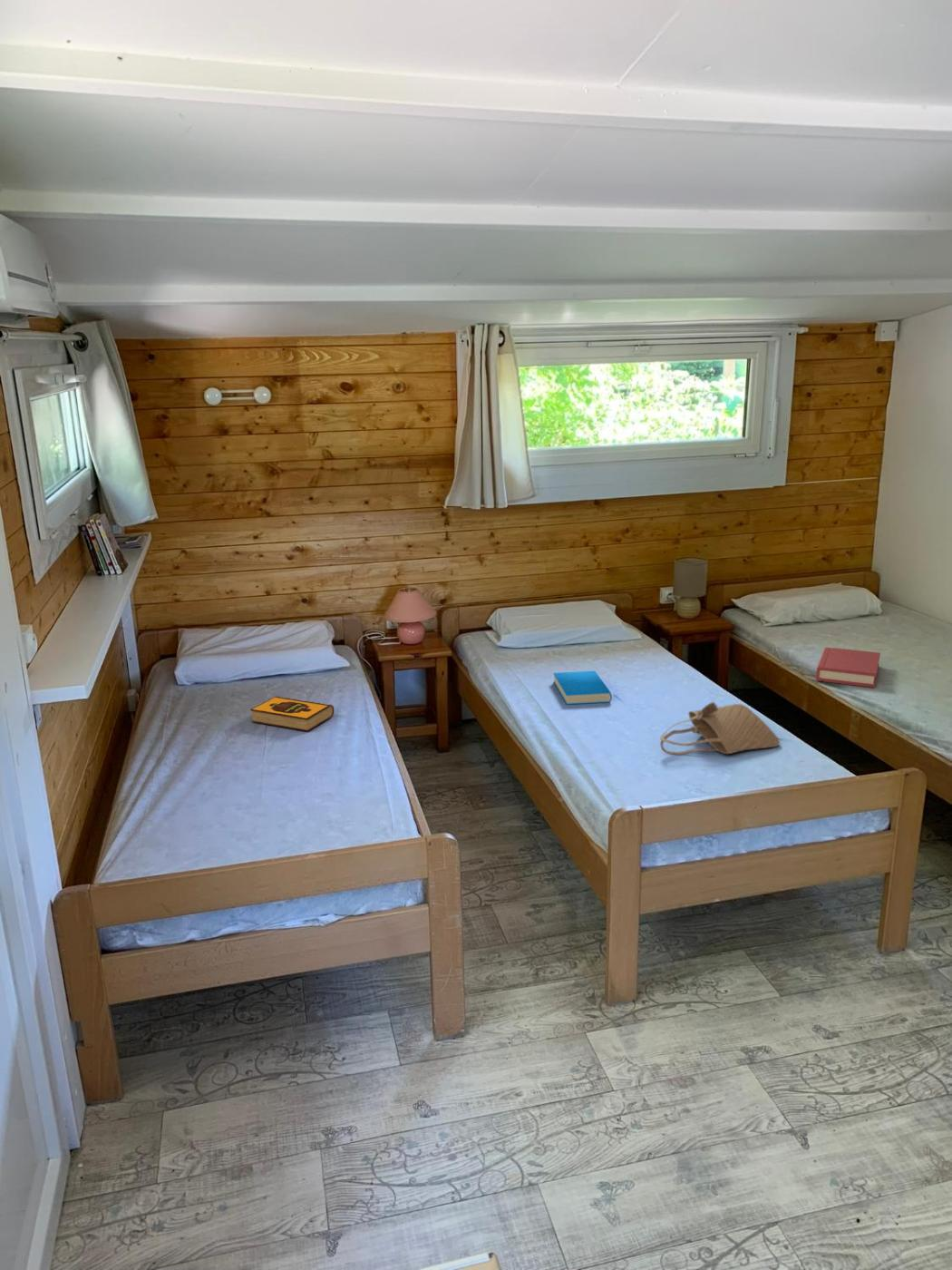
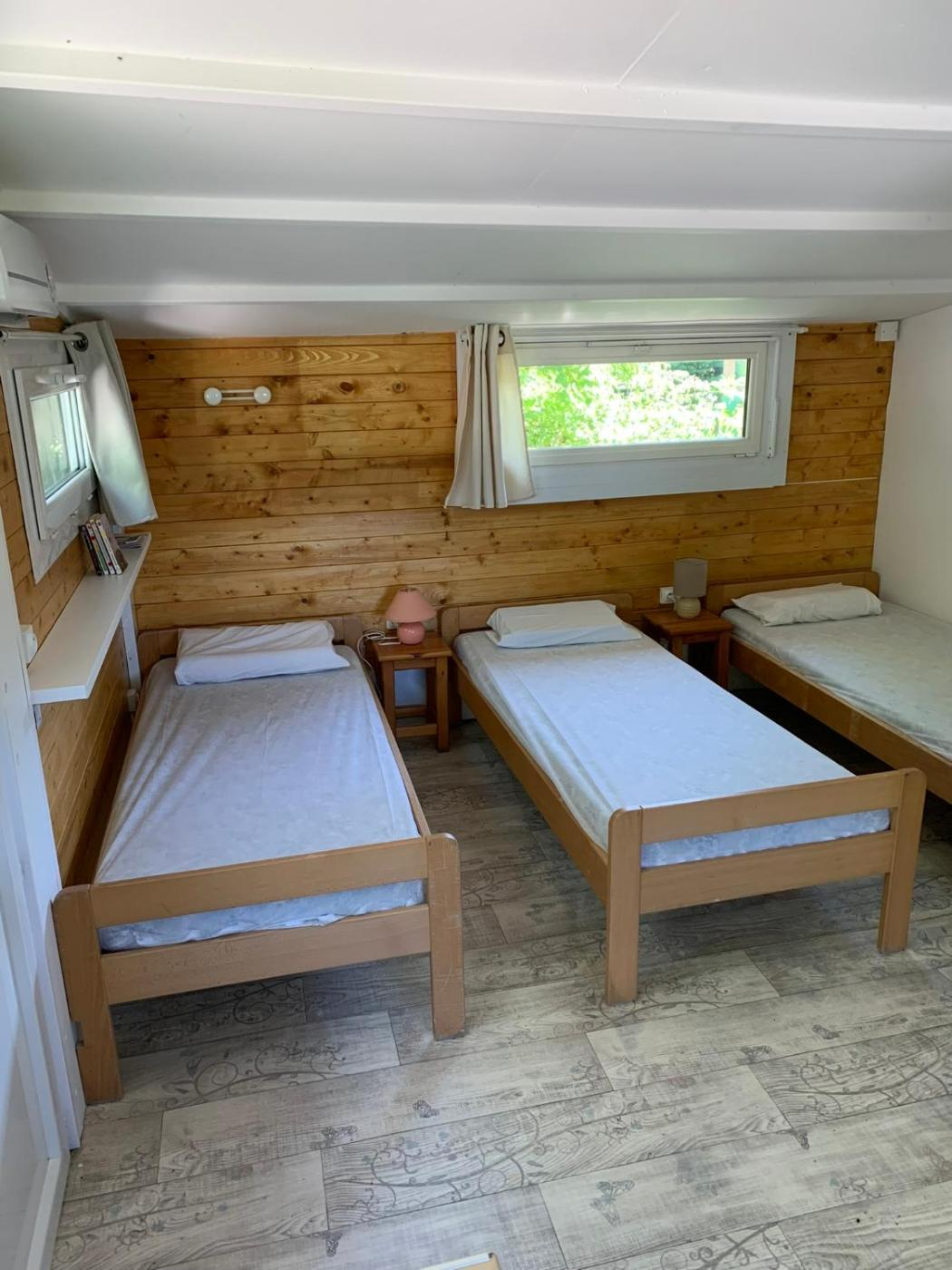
- hardback book (849, 666)
- hardback book (293, 712)
- tote bag (714, 725)
- book (581, 687)
